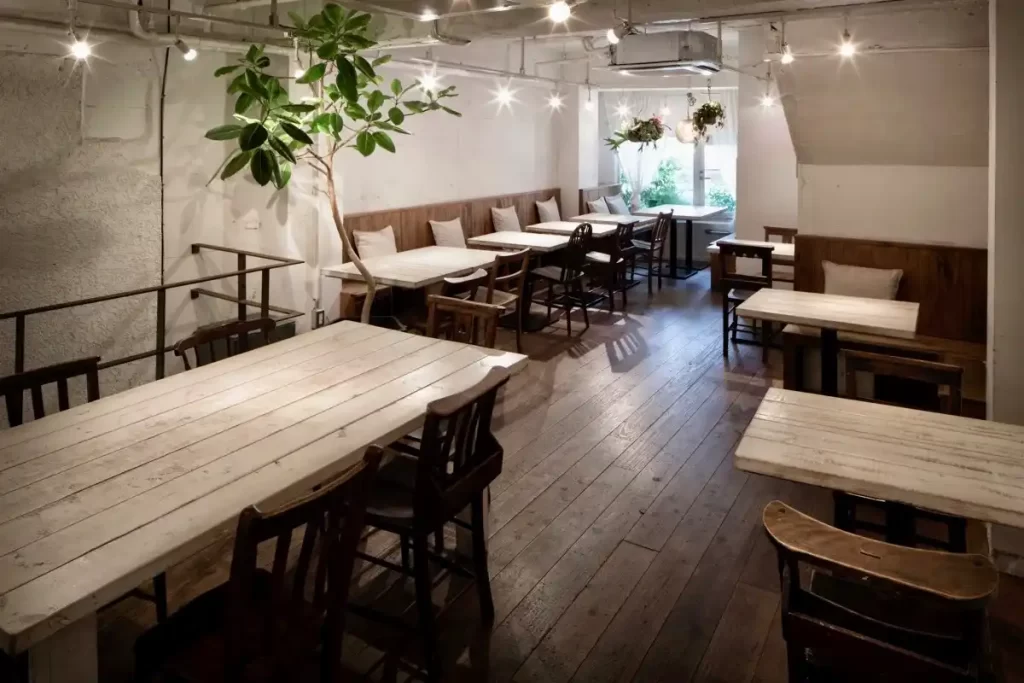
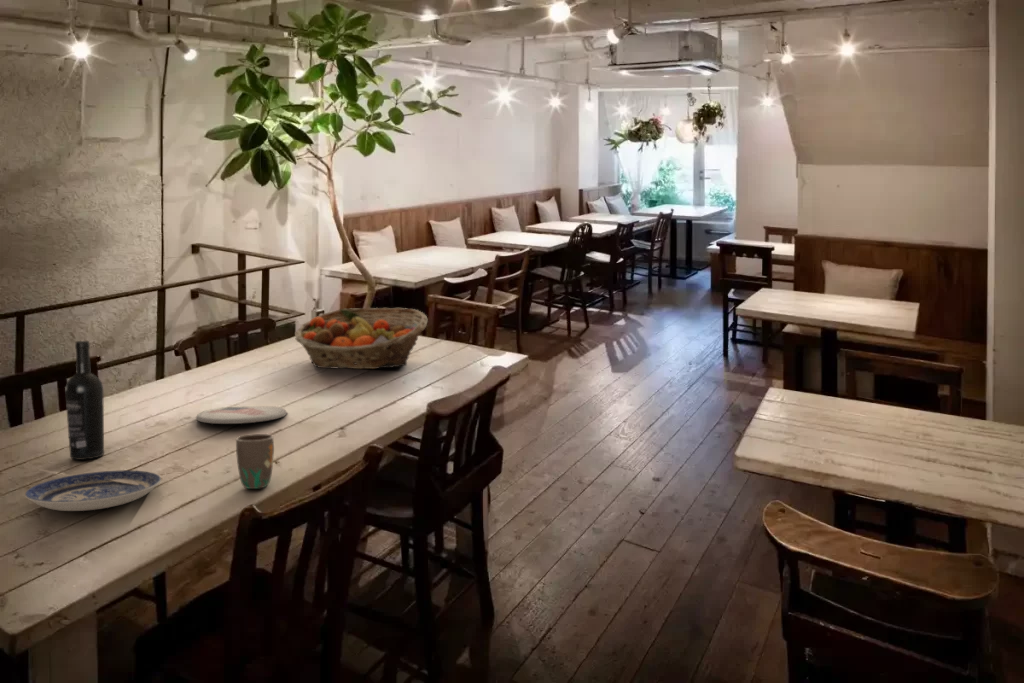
+ fruit basket (361, 337)
+ mug (259, 460)
+ plate (96, 493)
+ wine bottle (84, 399)
+ plate (242, 413)
